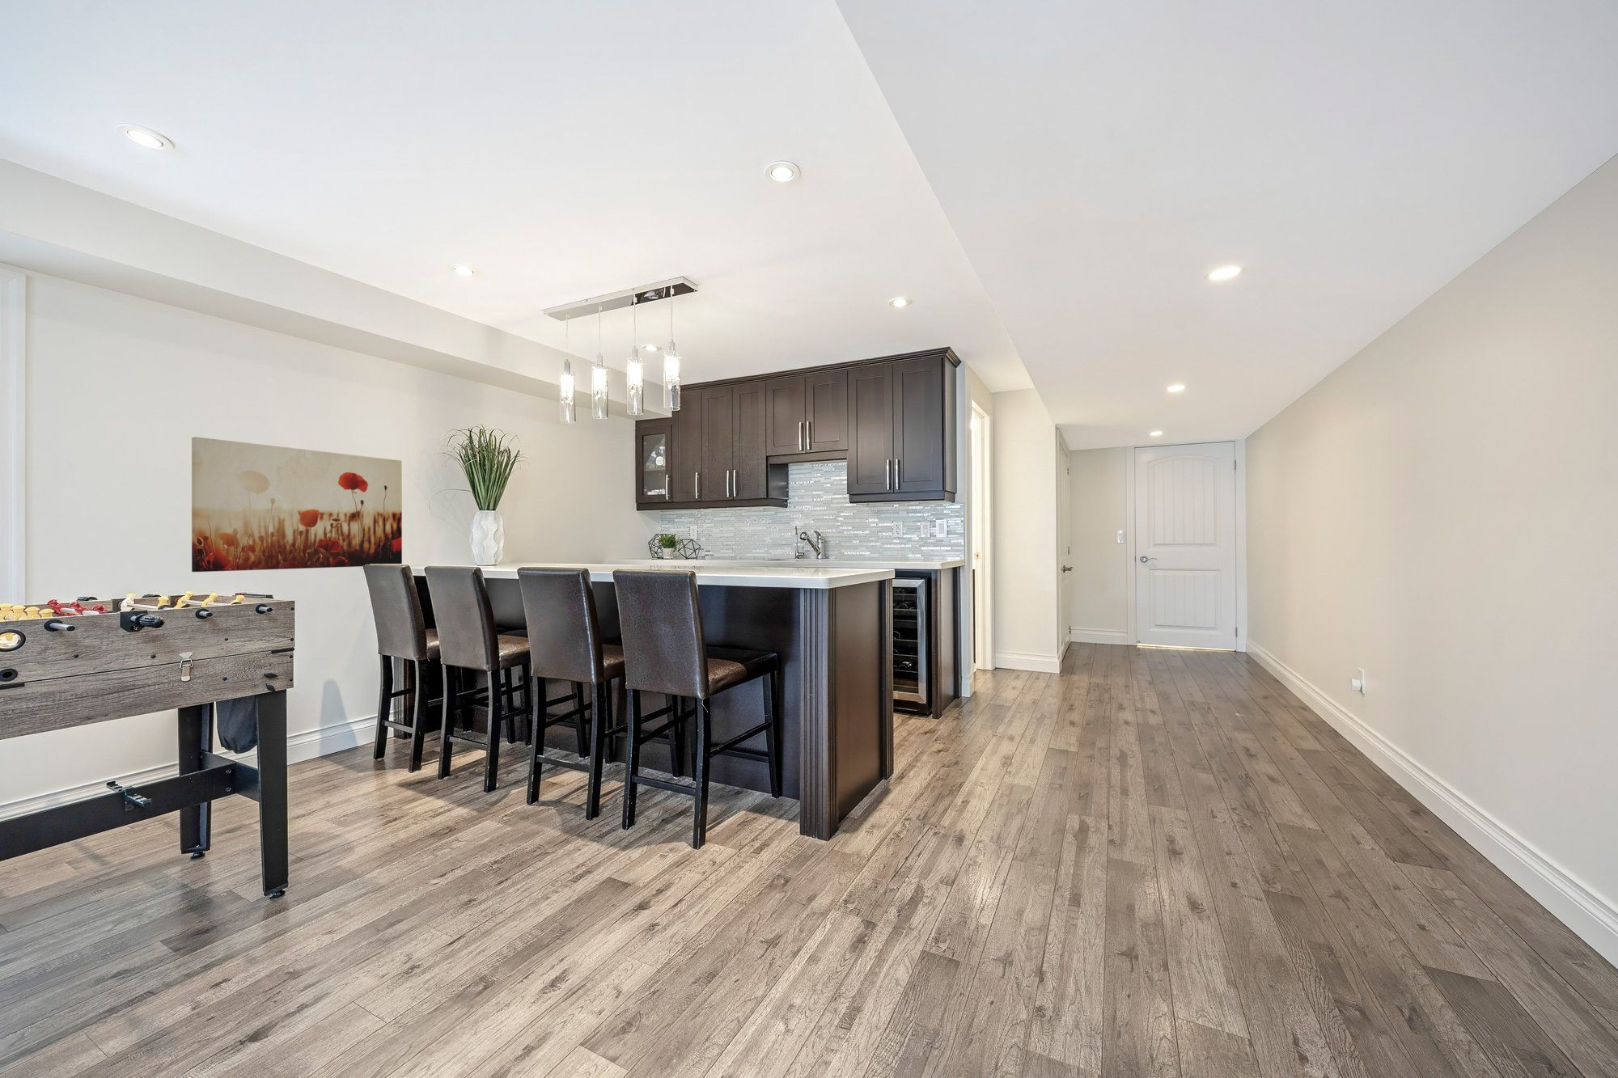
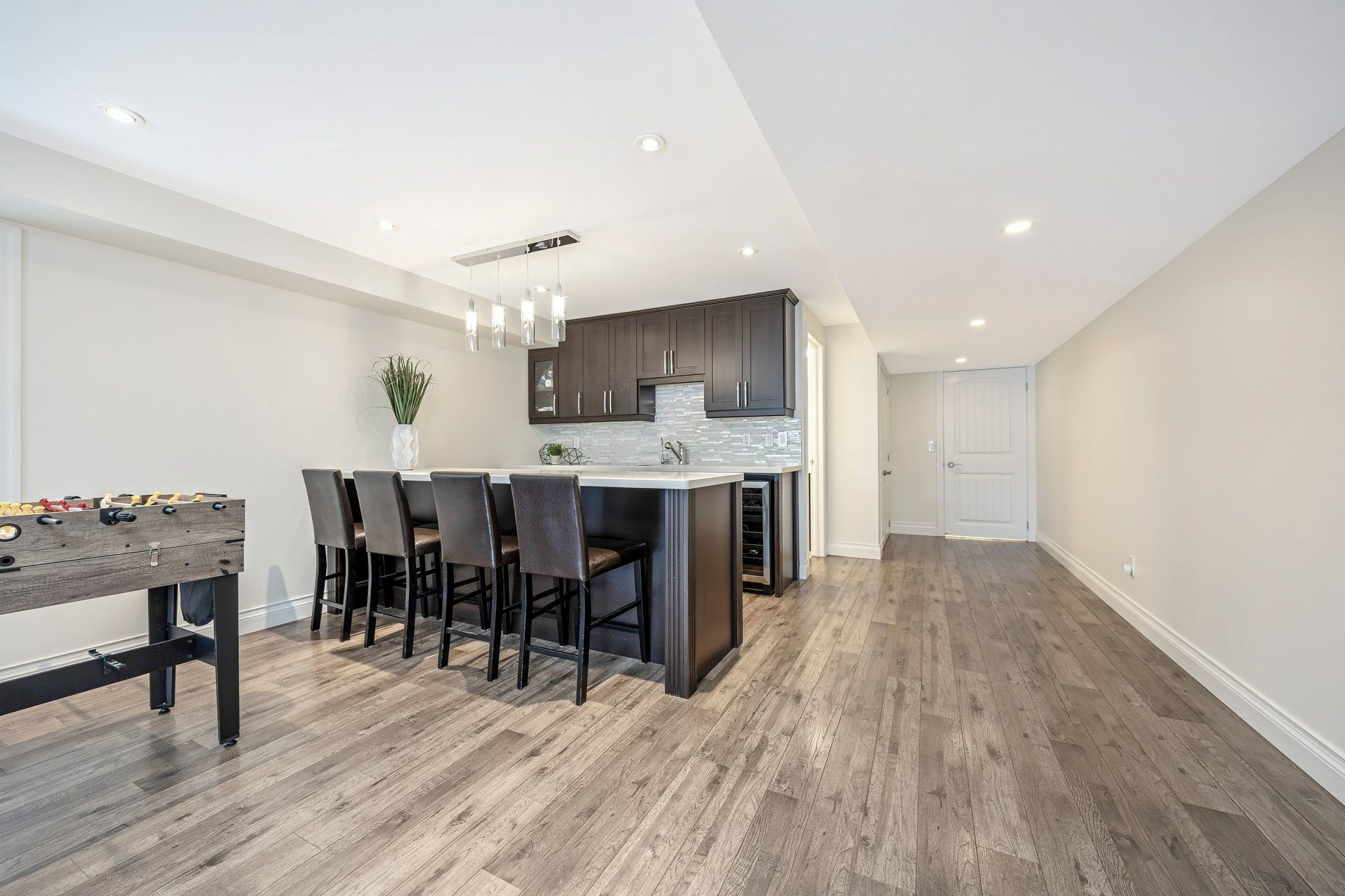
- wall art (310, 509)
